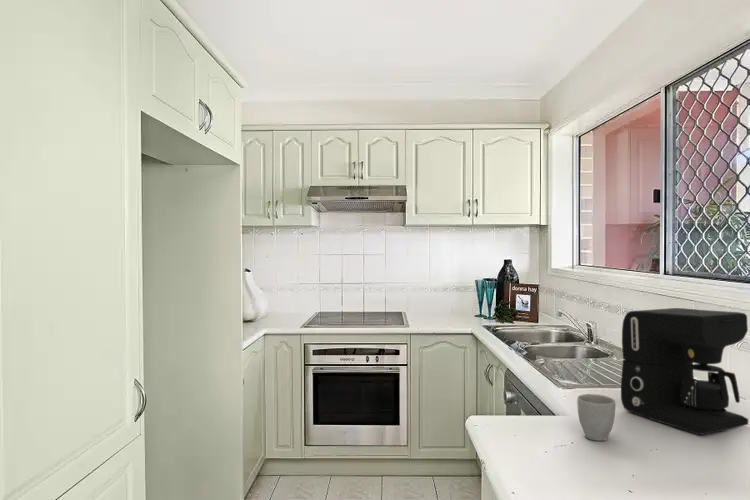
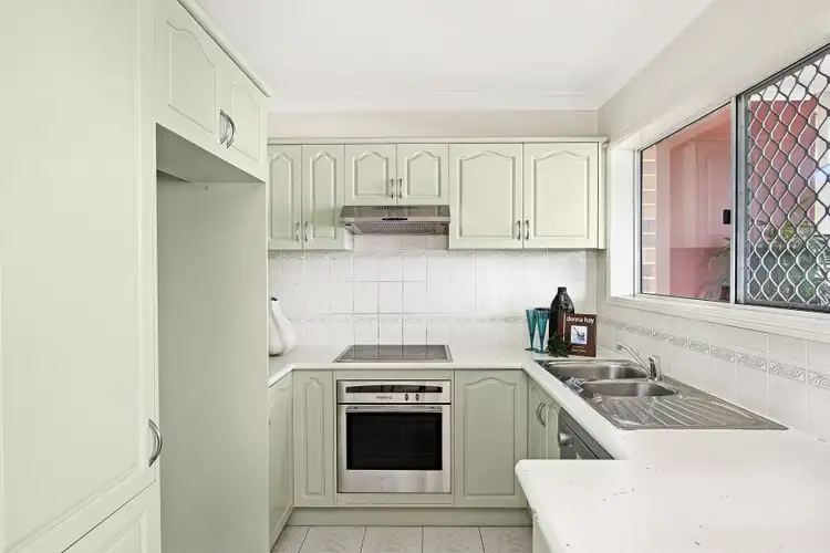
- coffee maker (685, 364)
- mug (596, 416)
